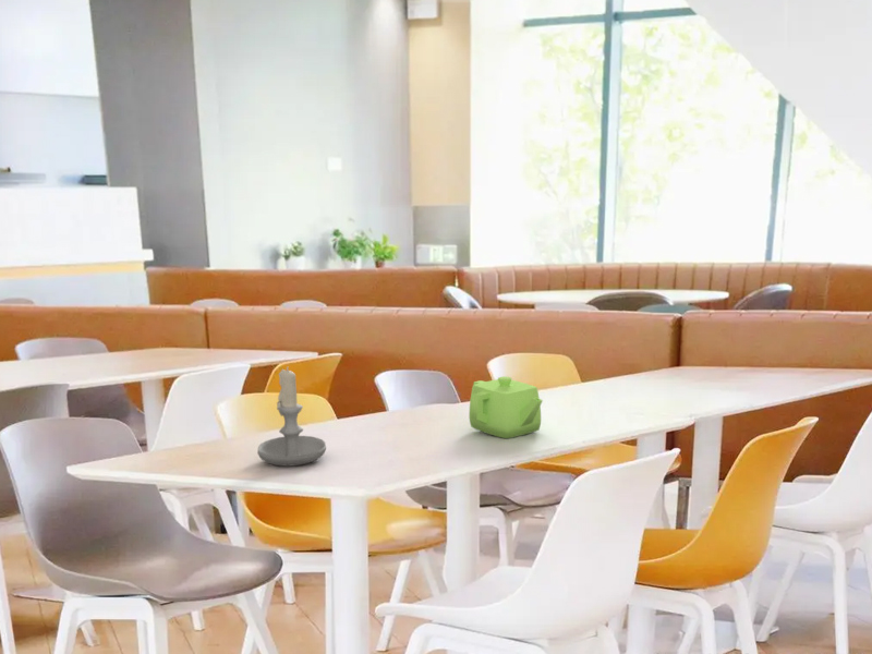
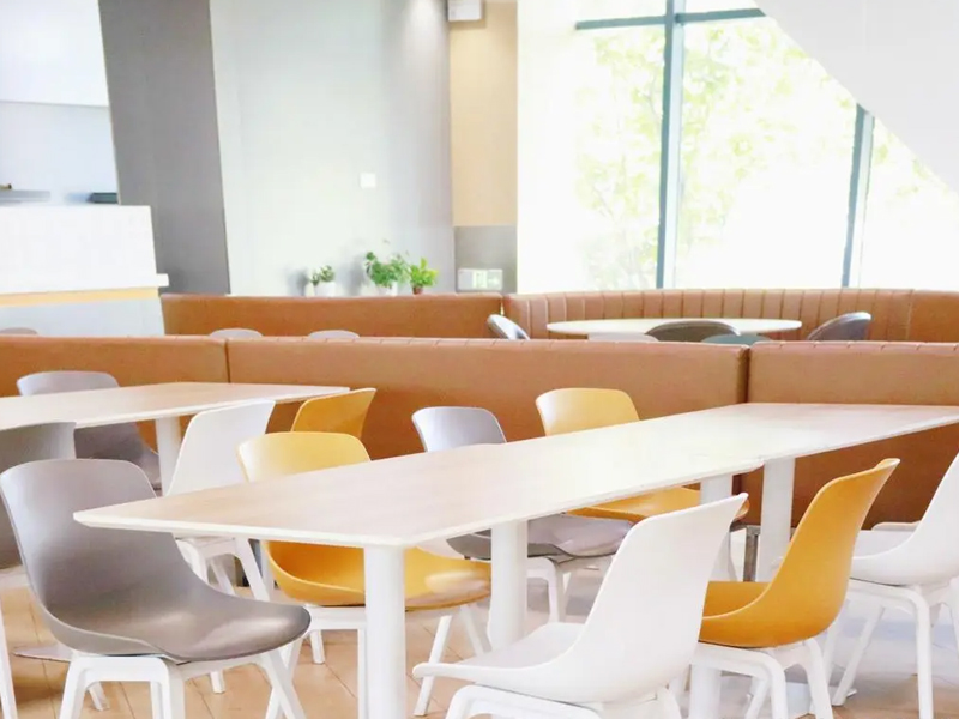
- candle (290, 413)
- teapot (500, 405)
